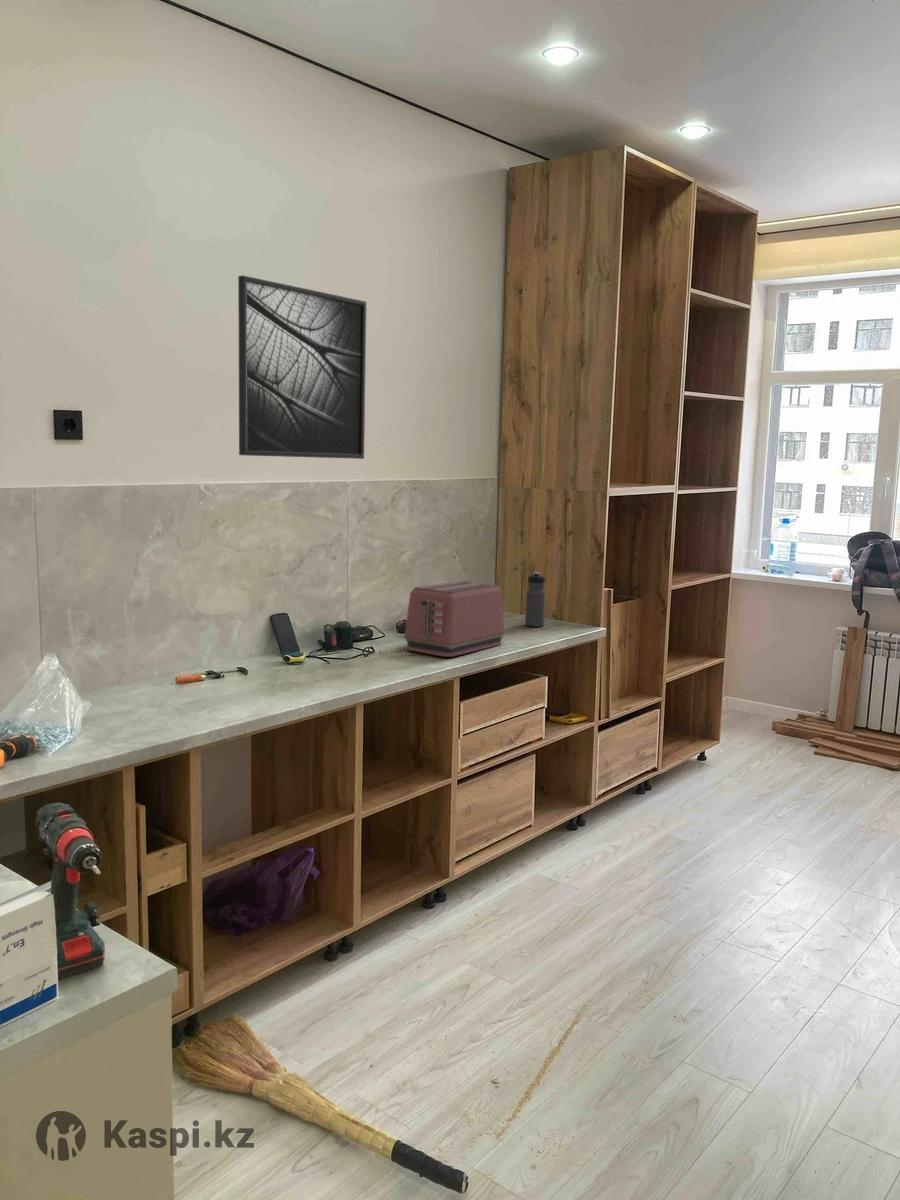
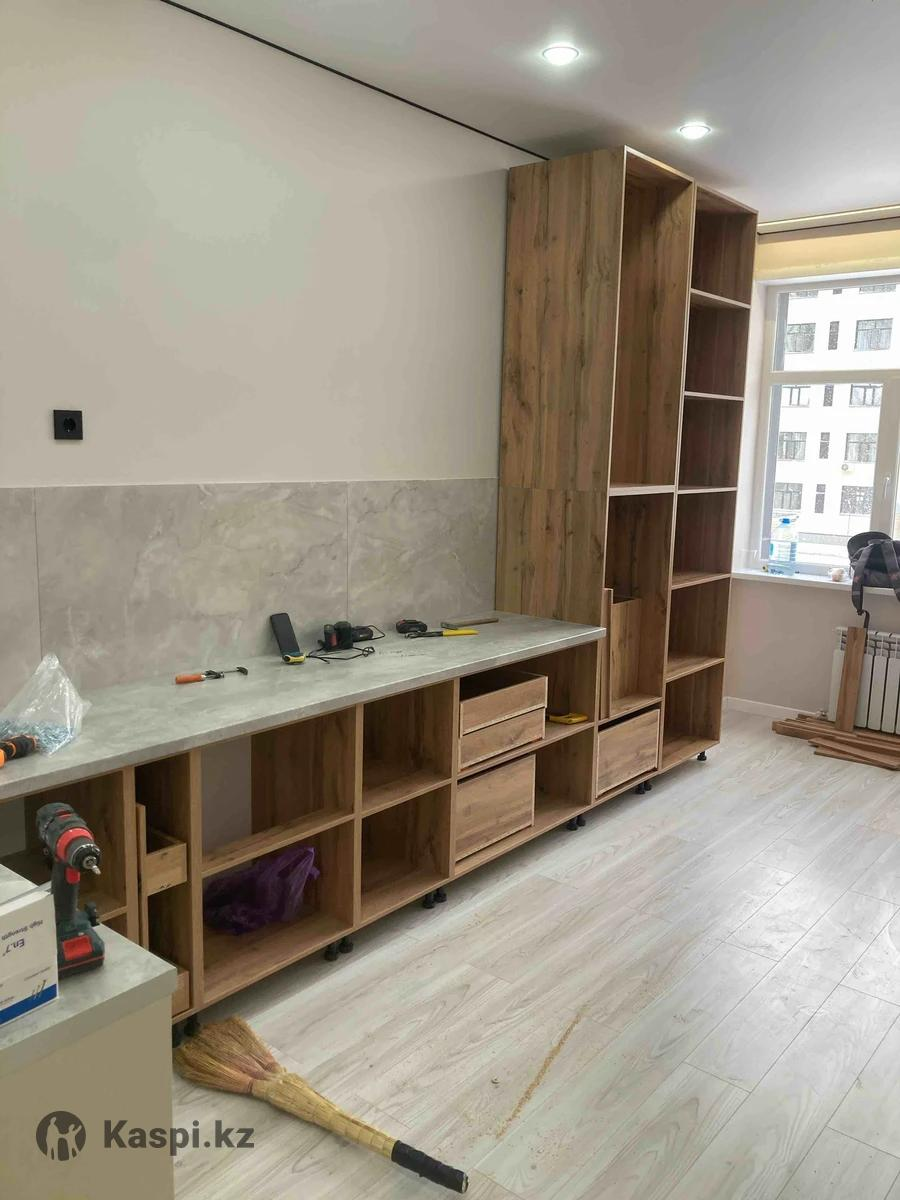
- water bottle (535, 598)
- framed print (306, 374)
- toaster (454, 616)
